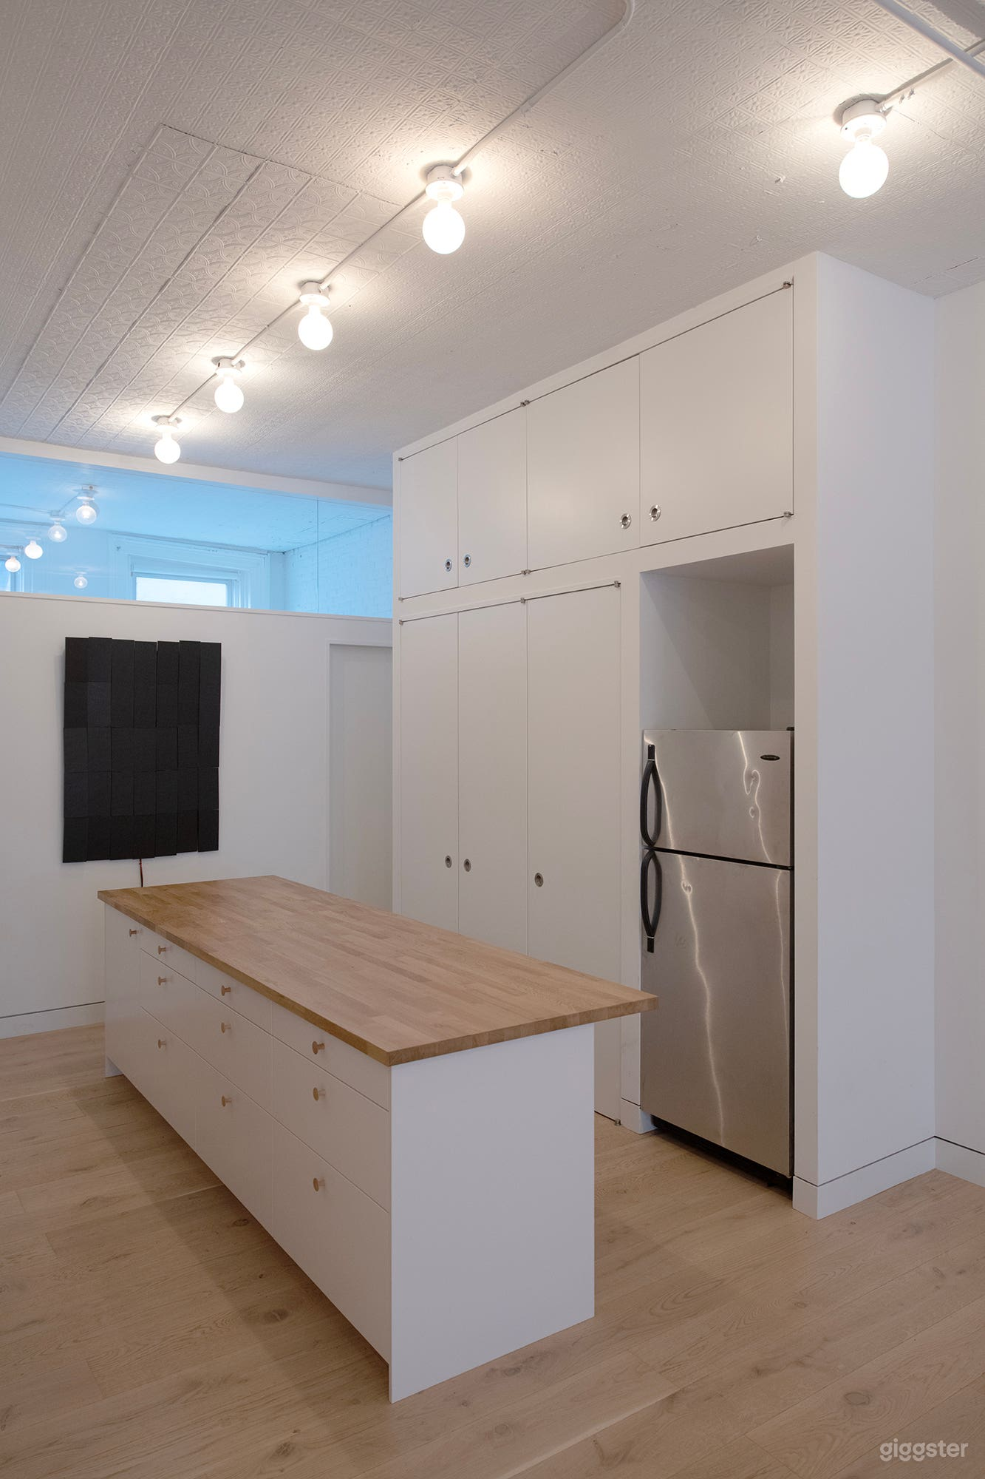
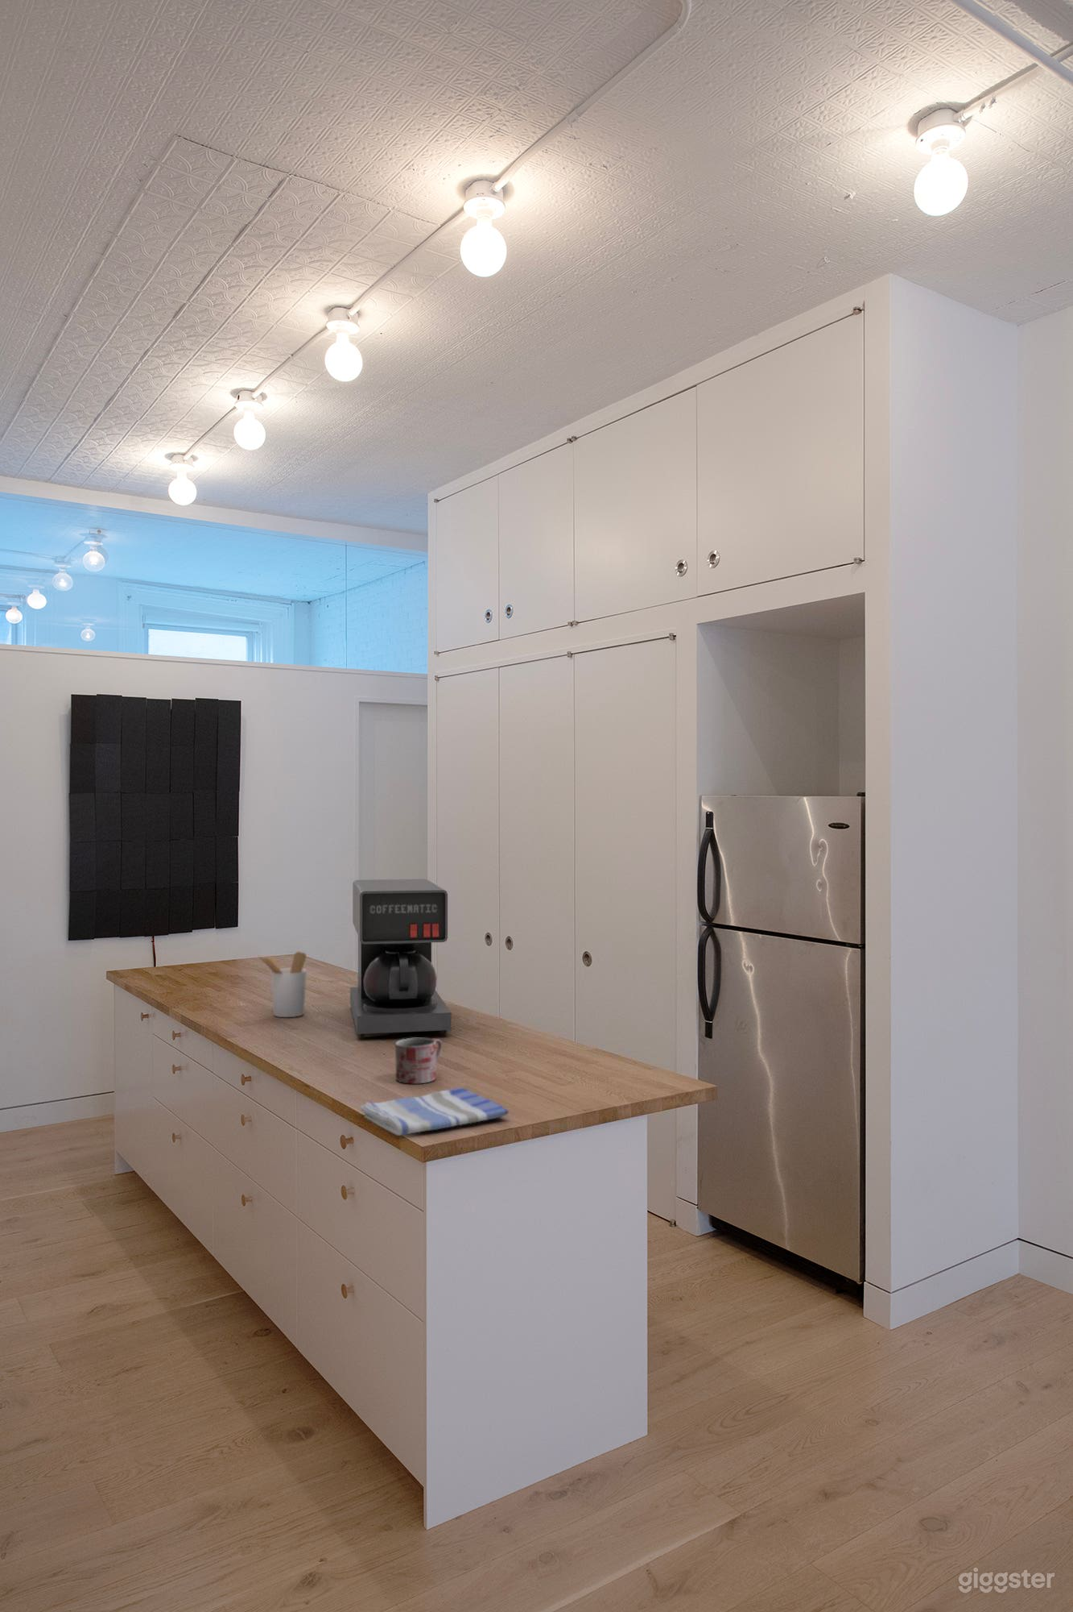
+ coffee maker (396, 952)
+ mug (422, 1059)
+ dish towel (434, 1110)
+ utensil holder (281, 983)
